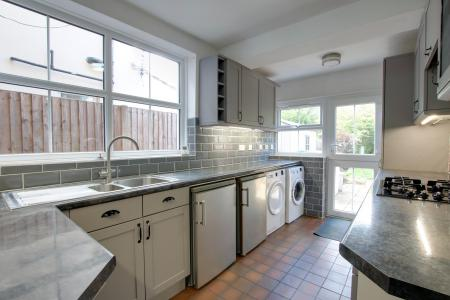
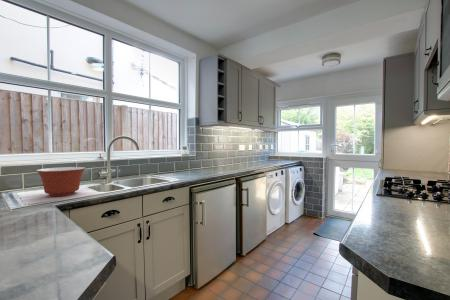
+ mixing bowl (62, 181)
